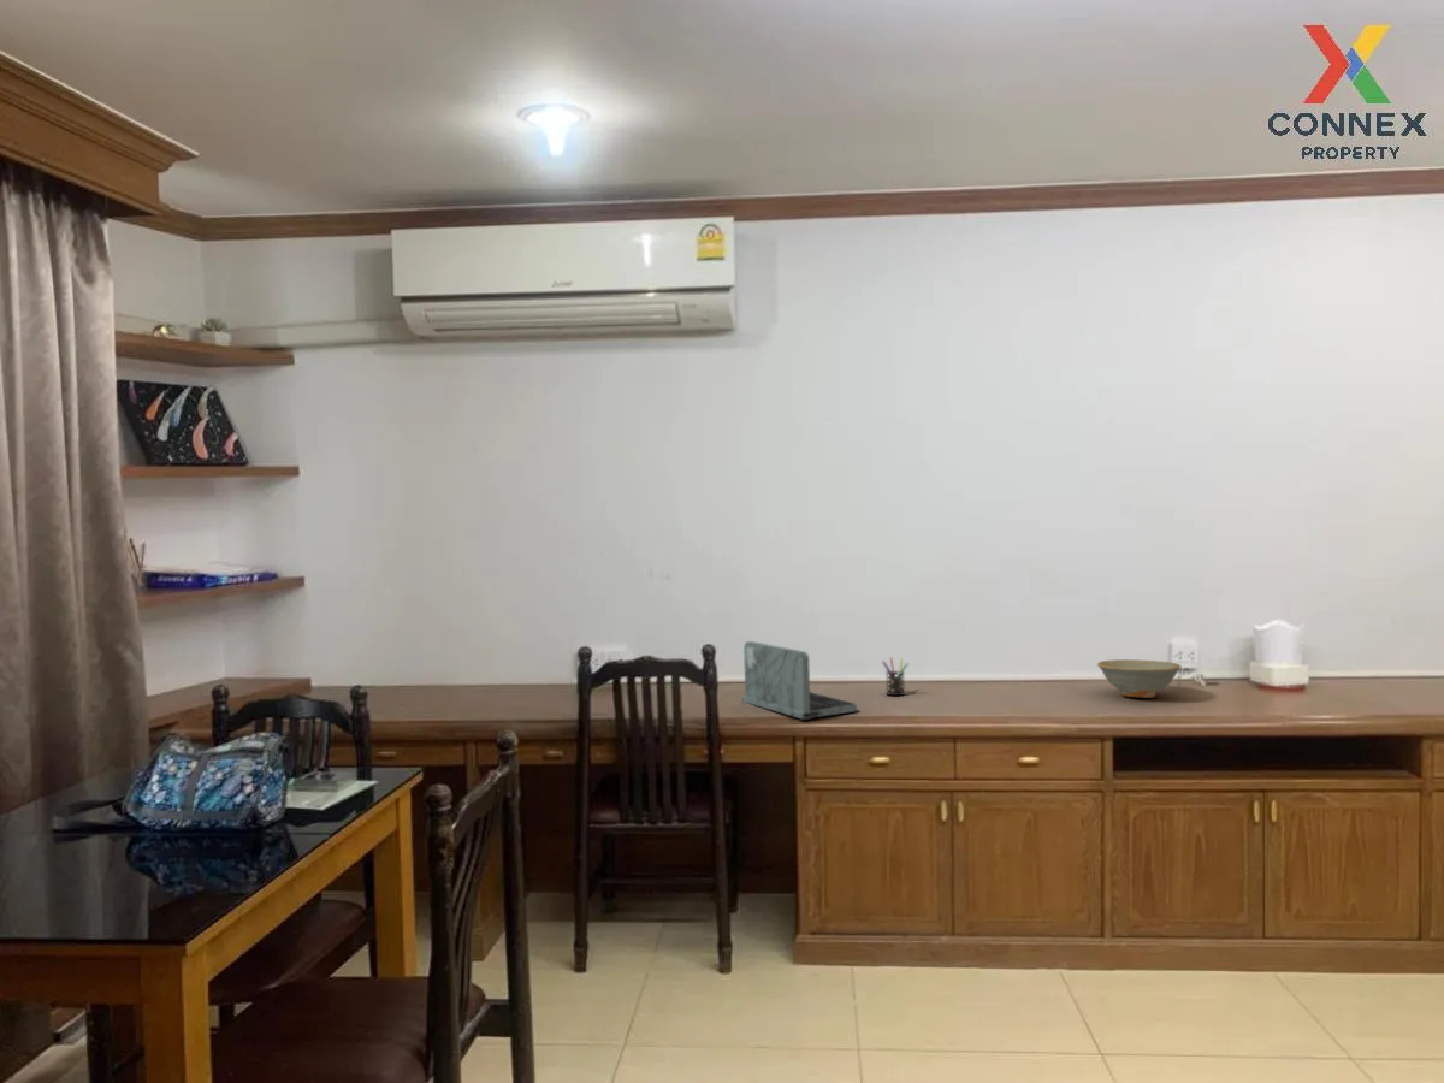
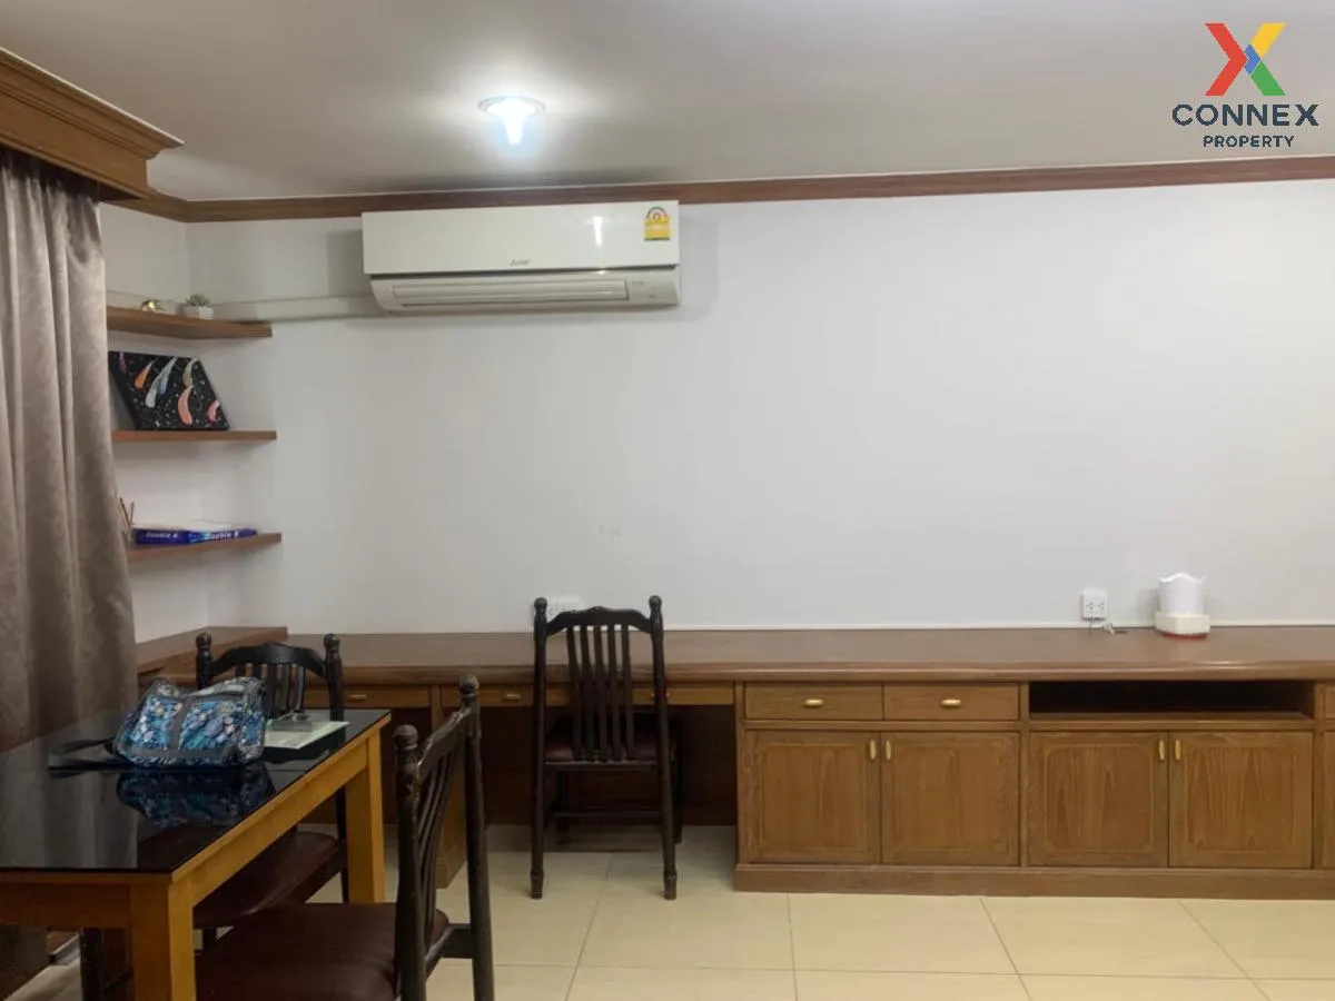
- dish (1138, 679)
- laptop (797, 675)
- pen holder (896, 674)
